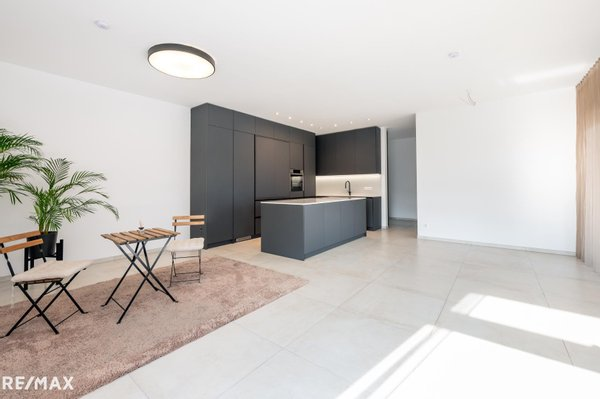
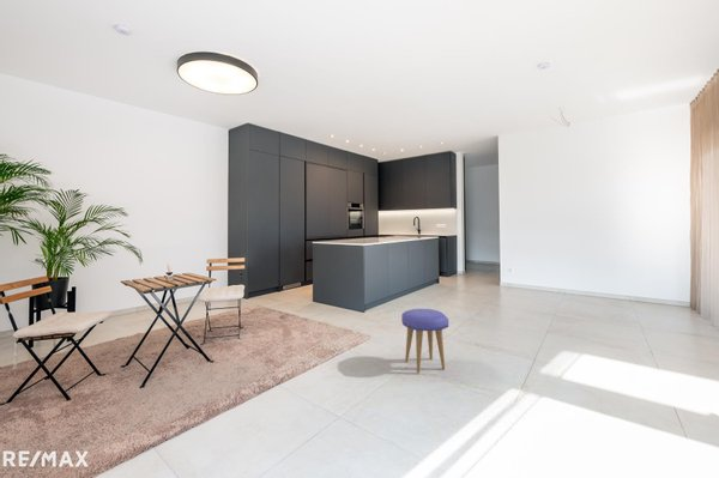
+ stool (422, 337)
